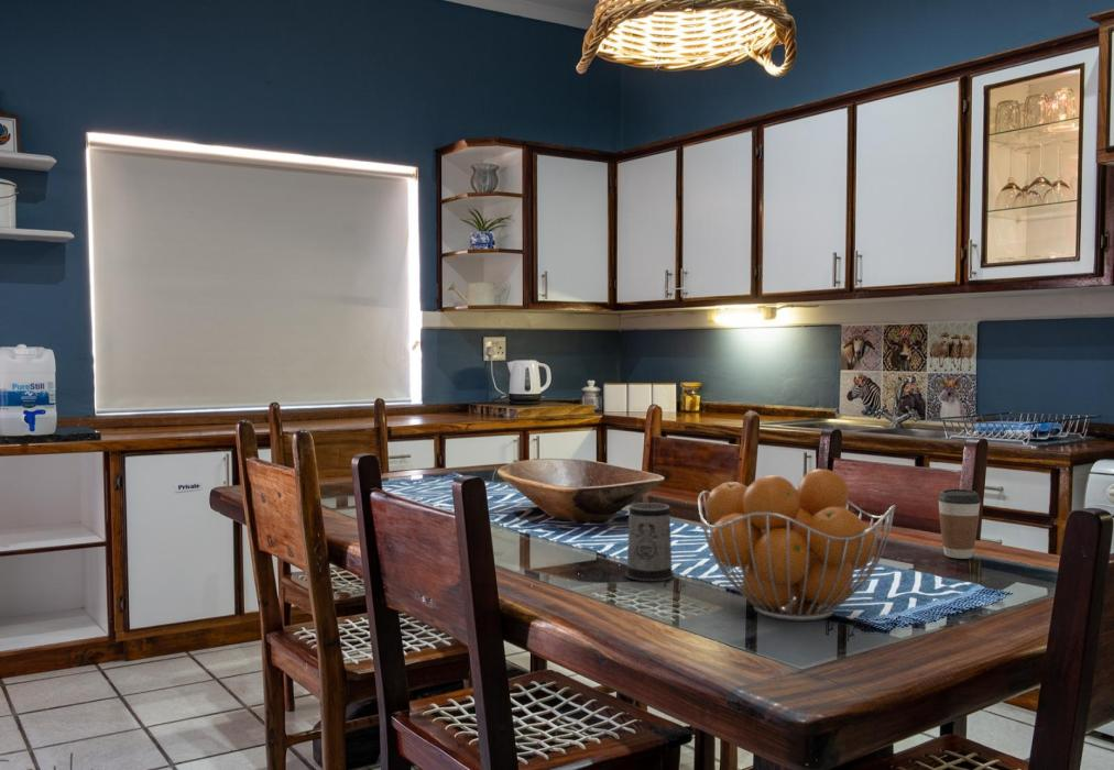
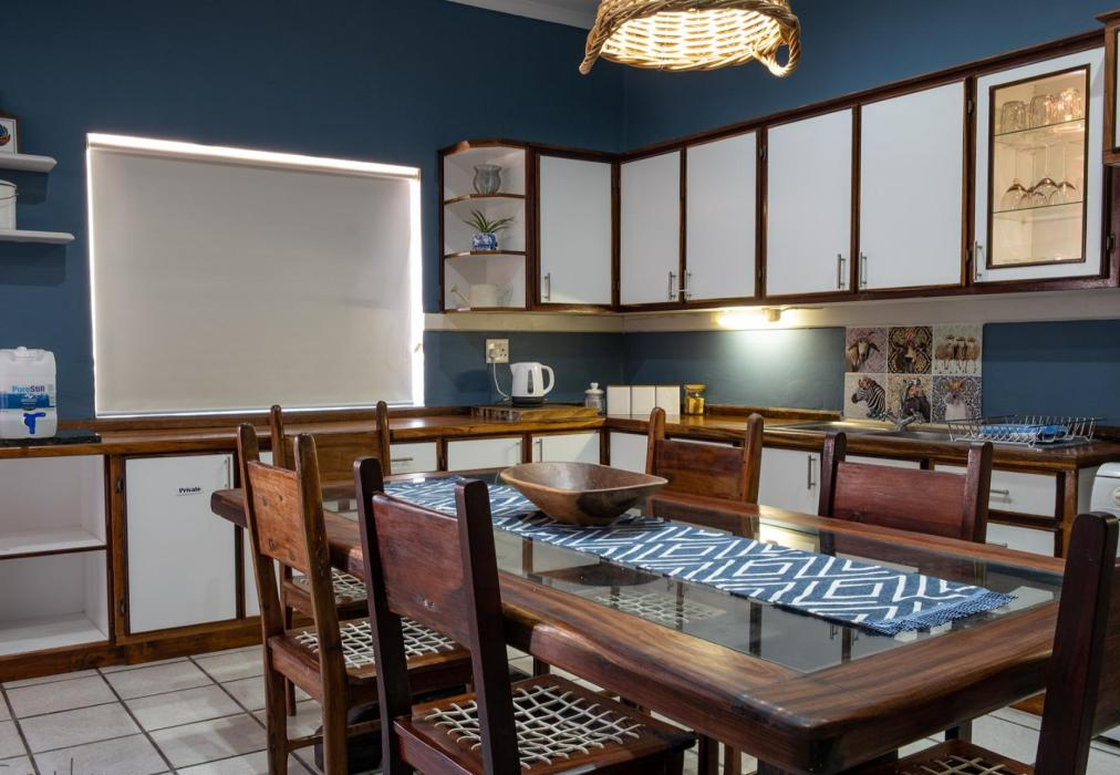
- coffee cup (958, 524)
- fruit basket (794, 540)
- mug (651, 538)
